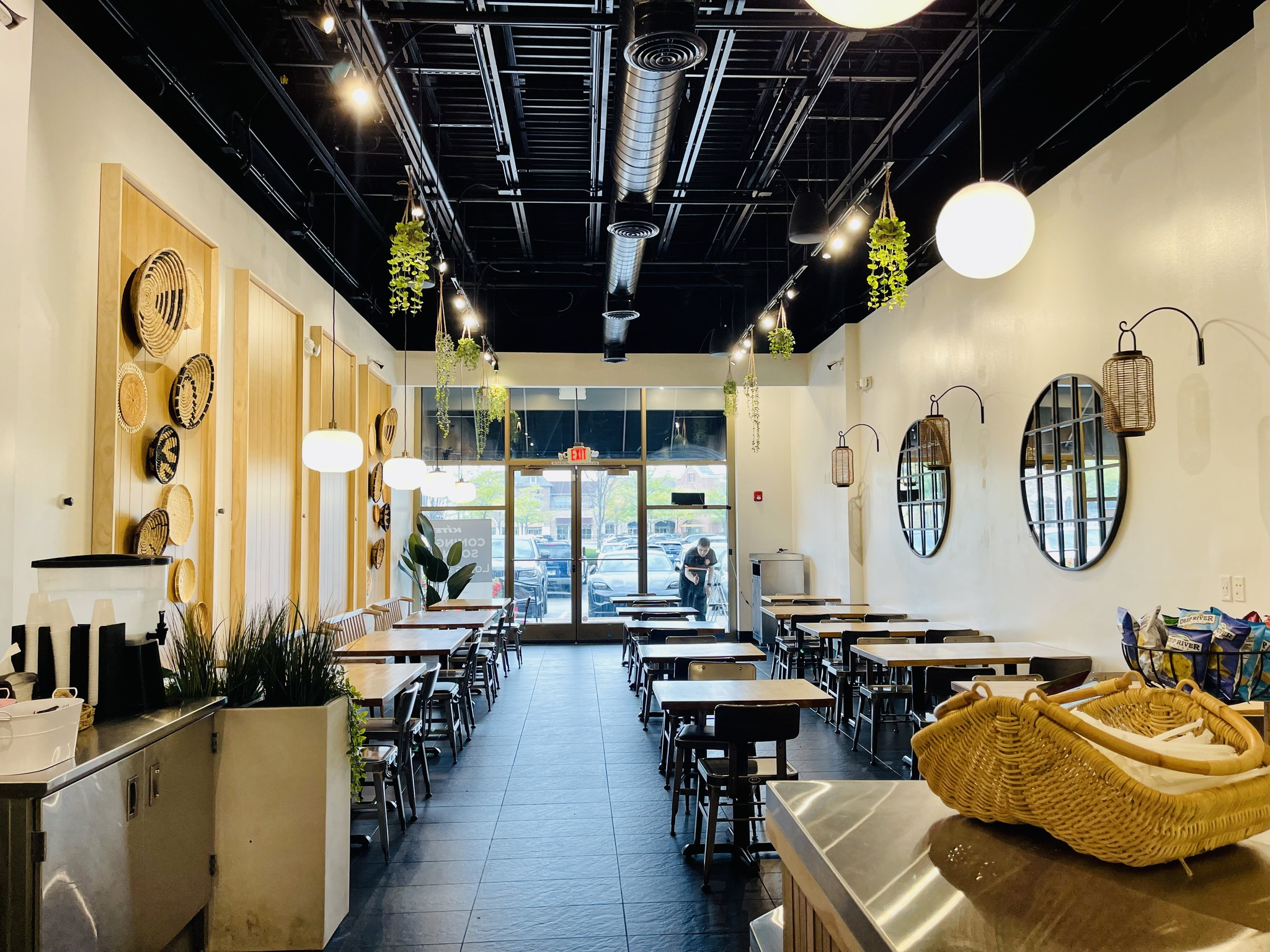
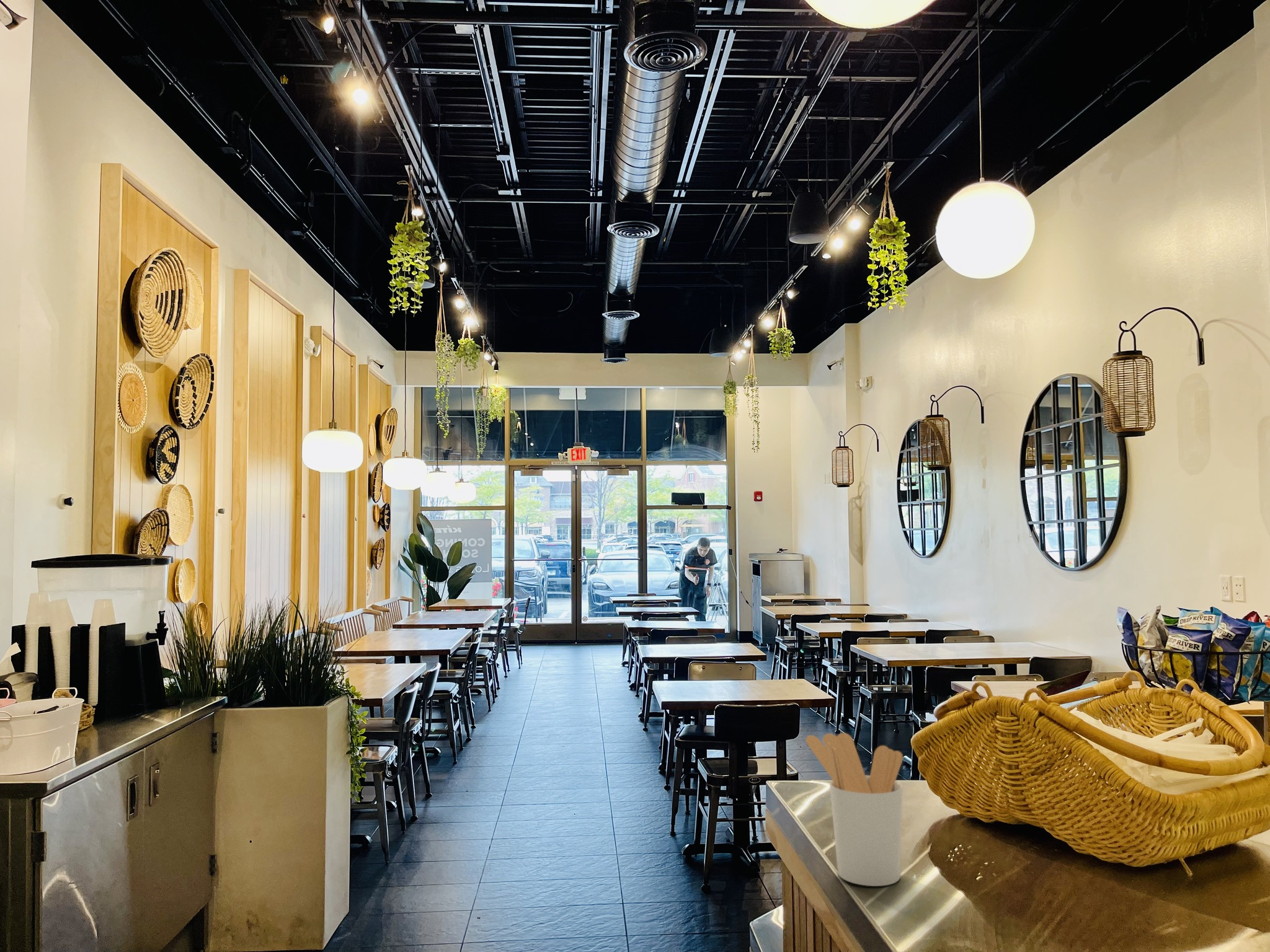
+ utensil holder (855, 802)
